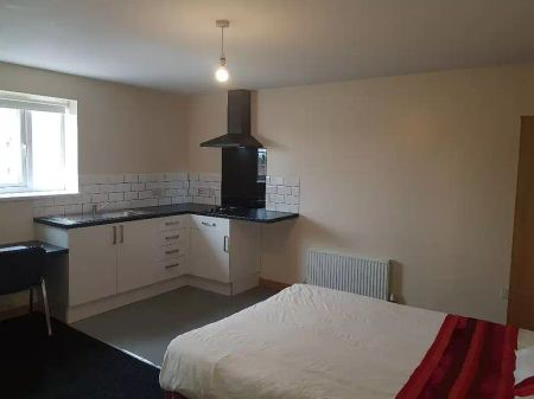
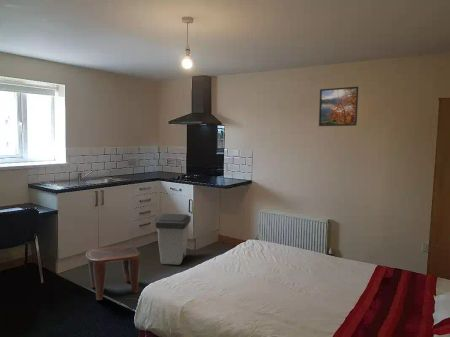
+ trash can (172, 238)
+ stool (105, 270)
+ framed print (337, 107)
